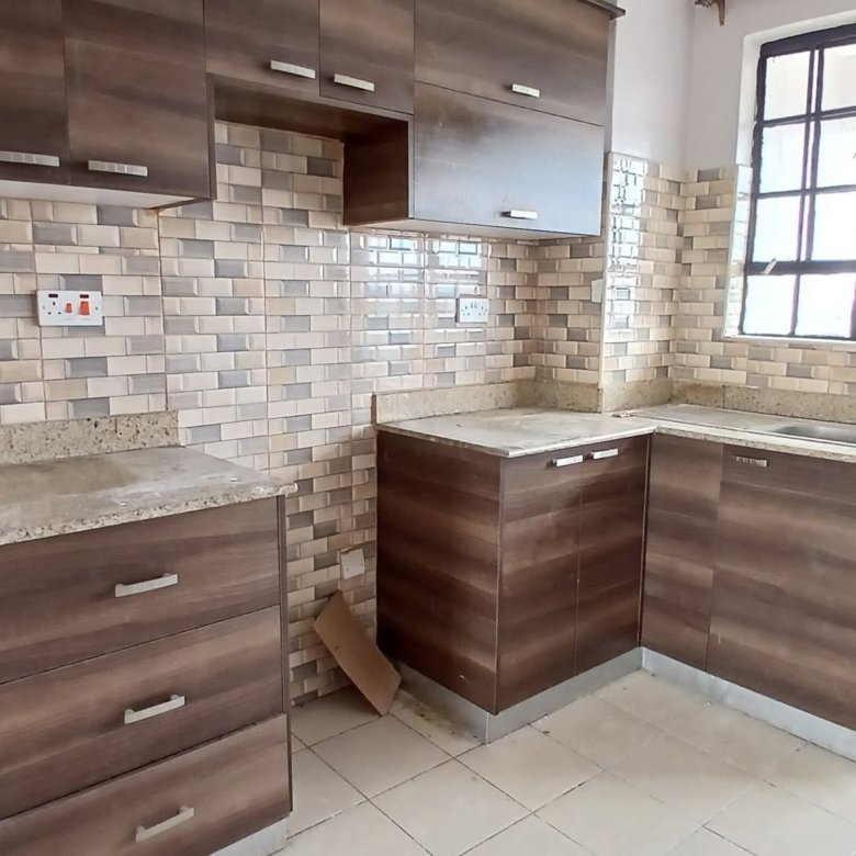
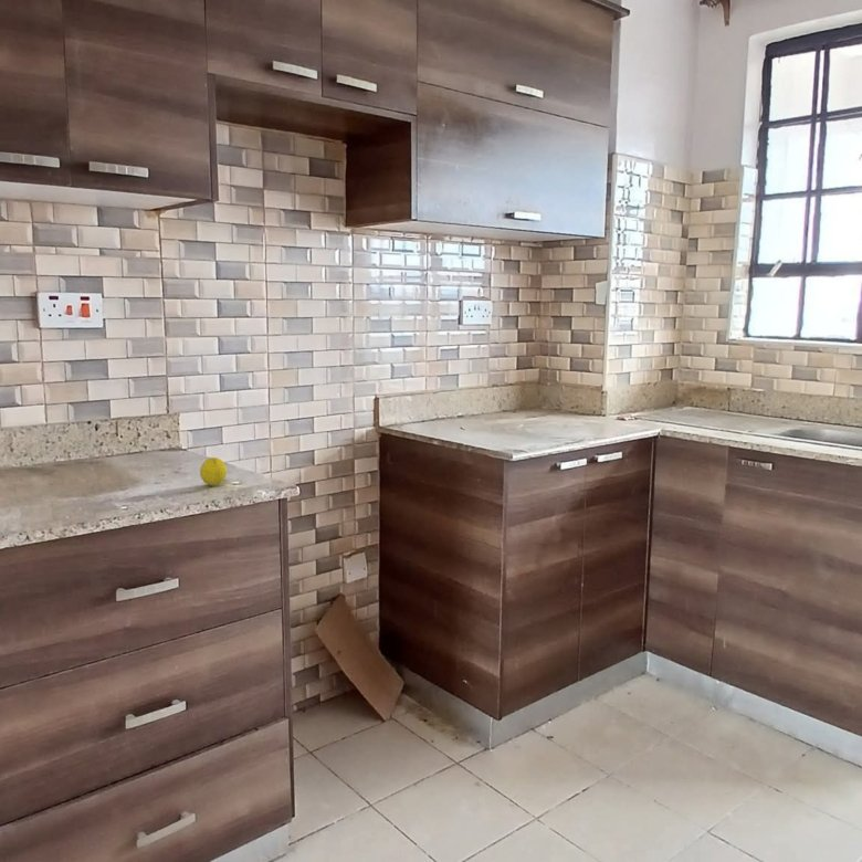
+ fruit (213, 471)
